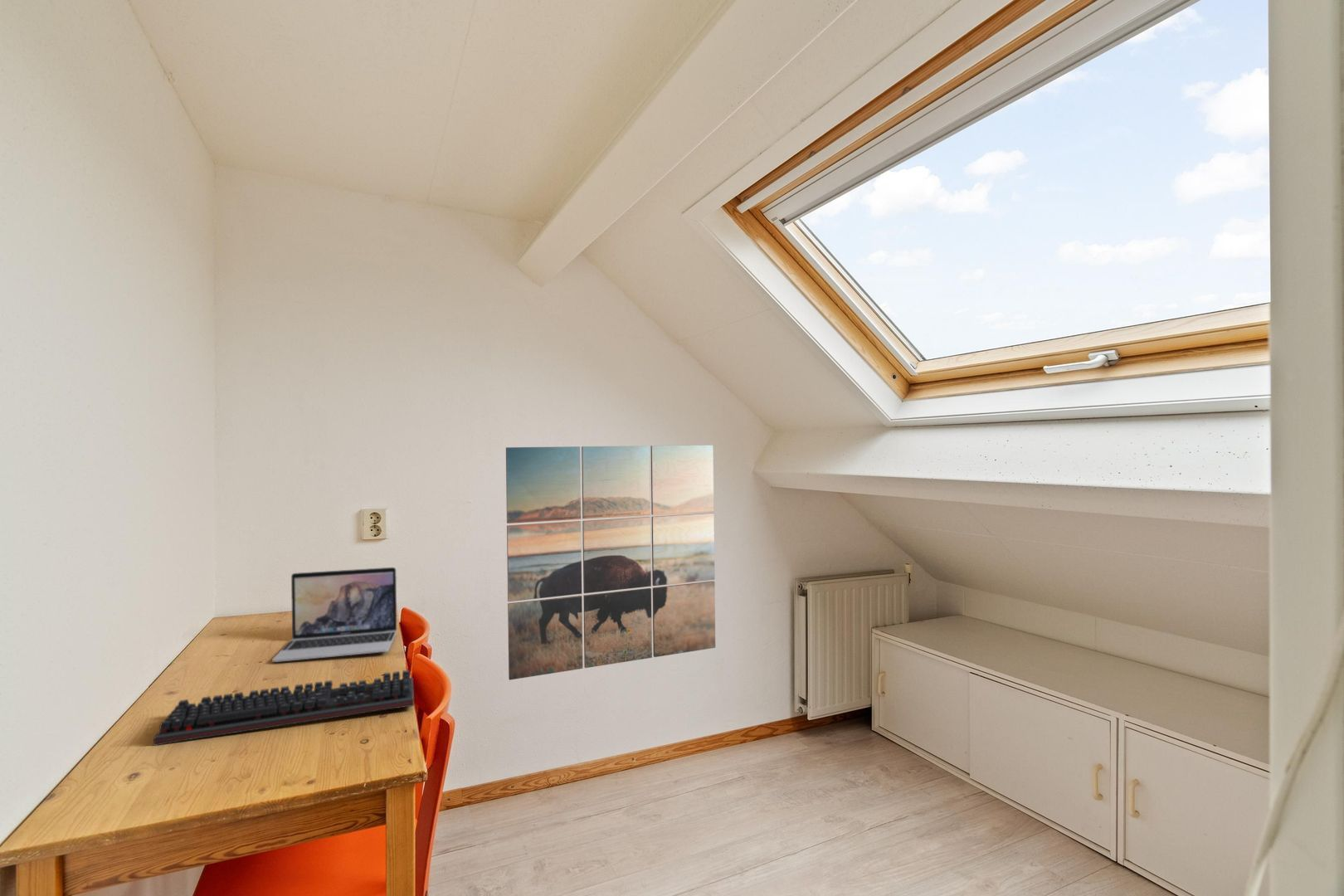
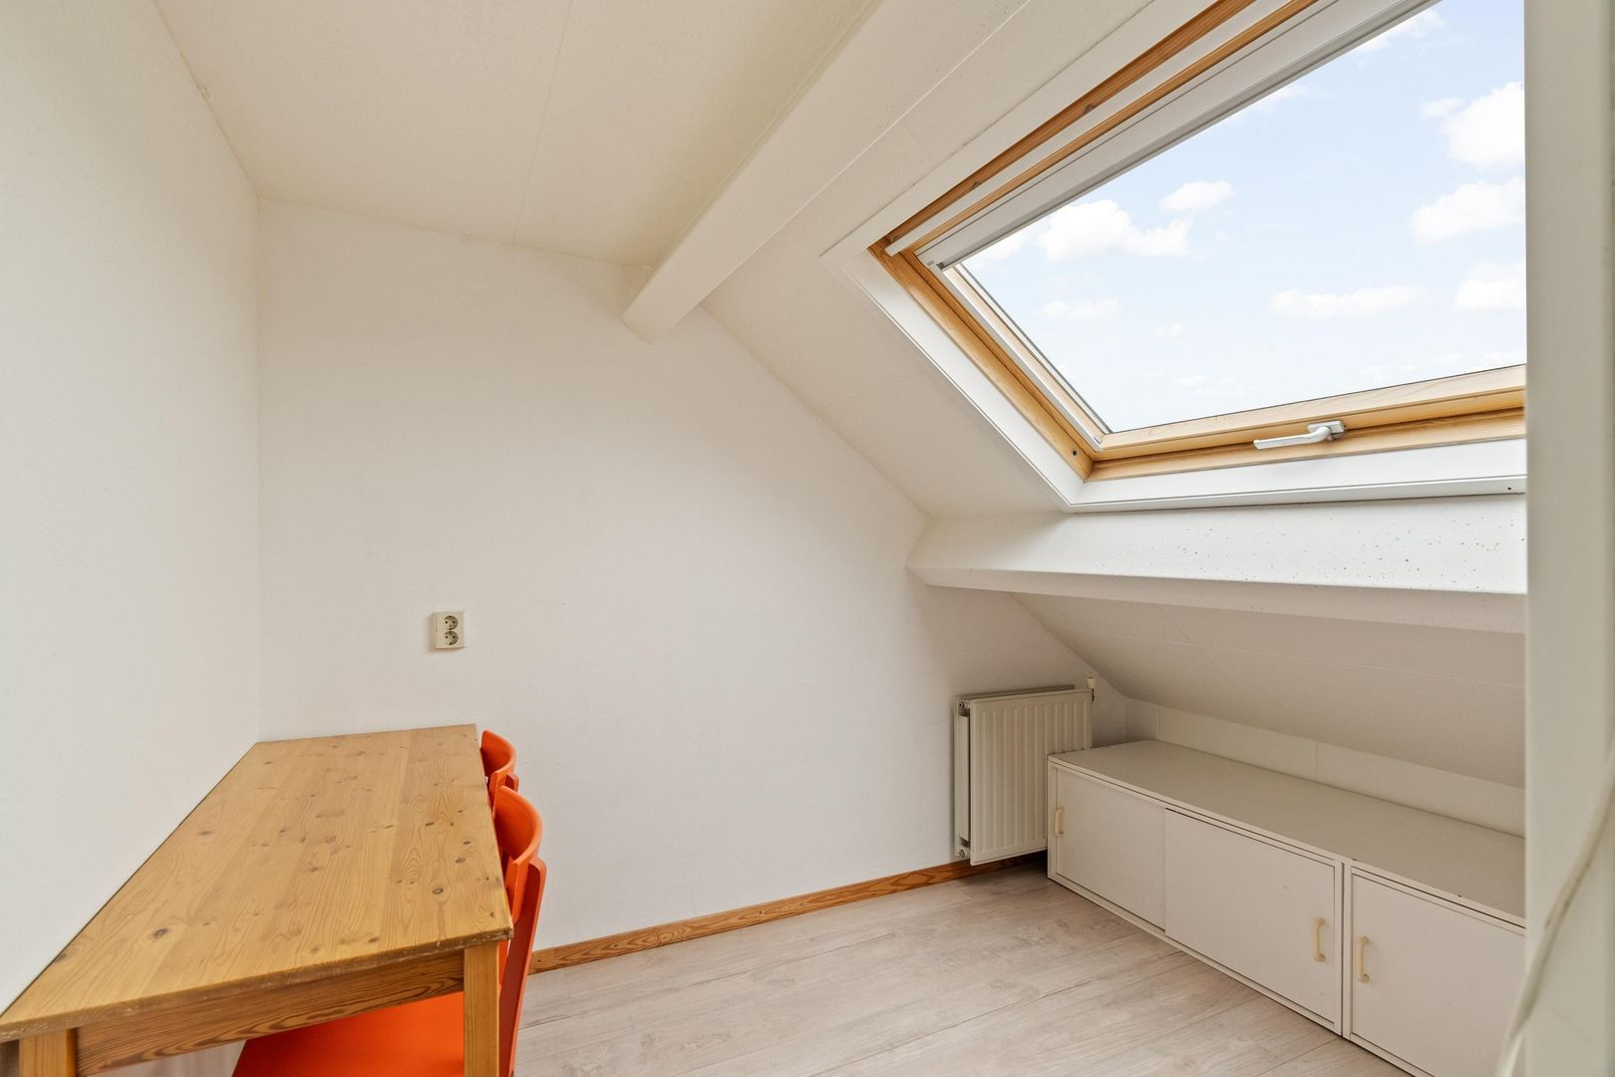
- wall art (617, 554)
- laptop (338, 611)
- keyboard (297, 703)
